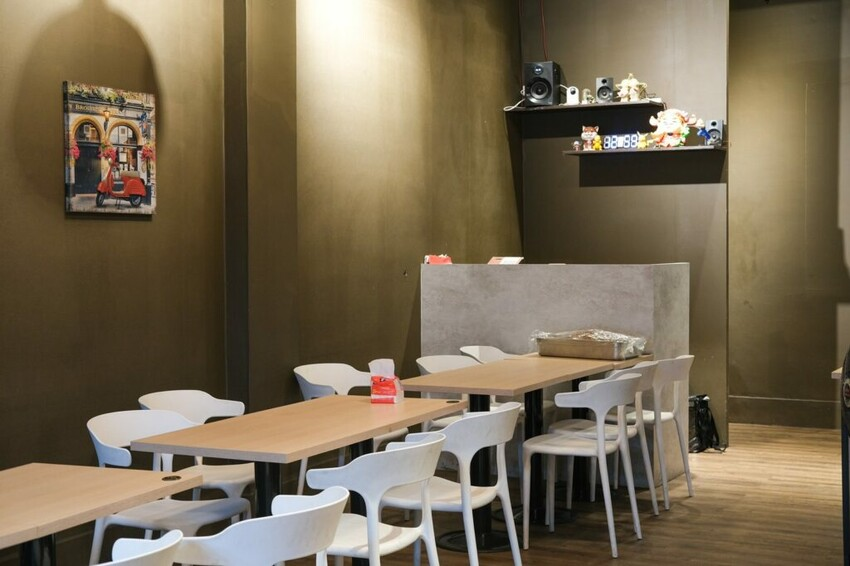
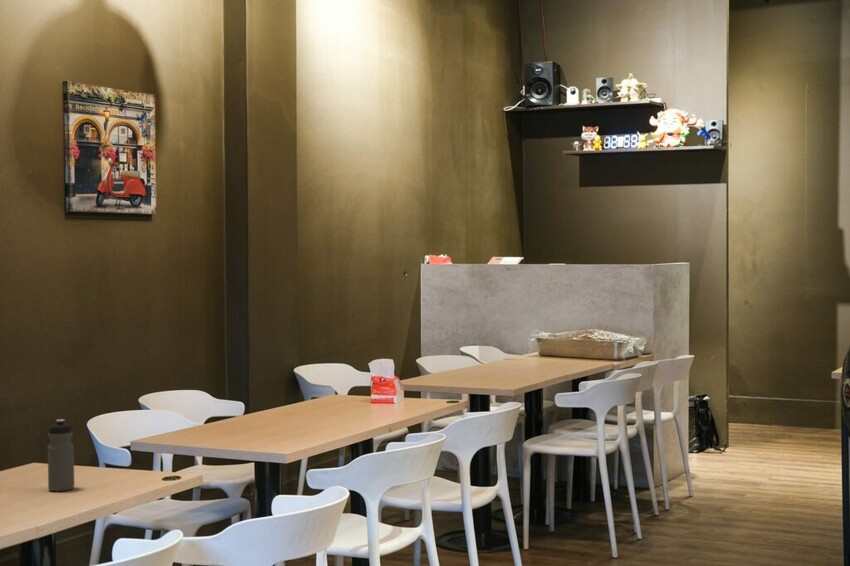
+ water bottle (60, 454)
